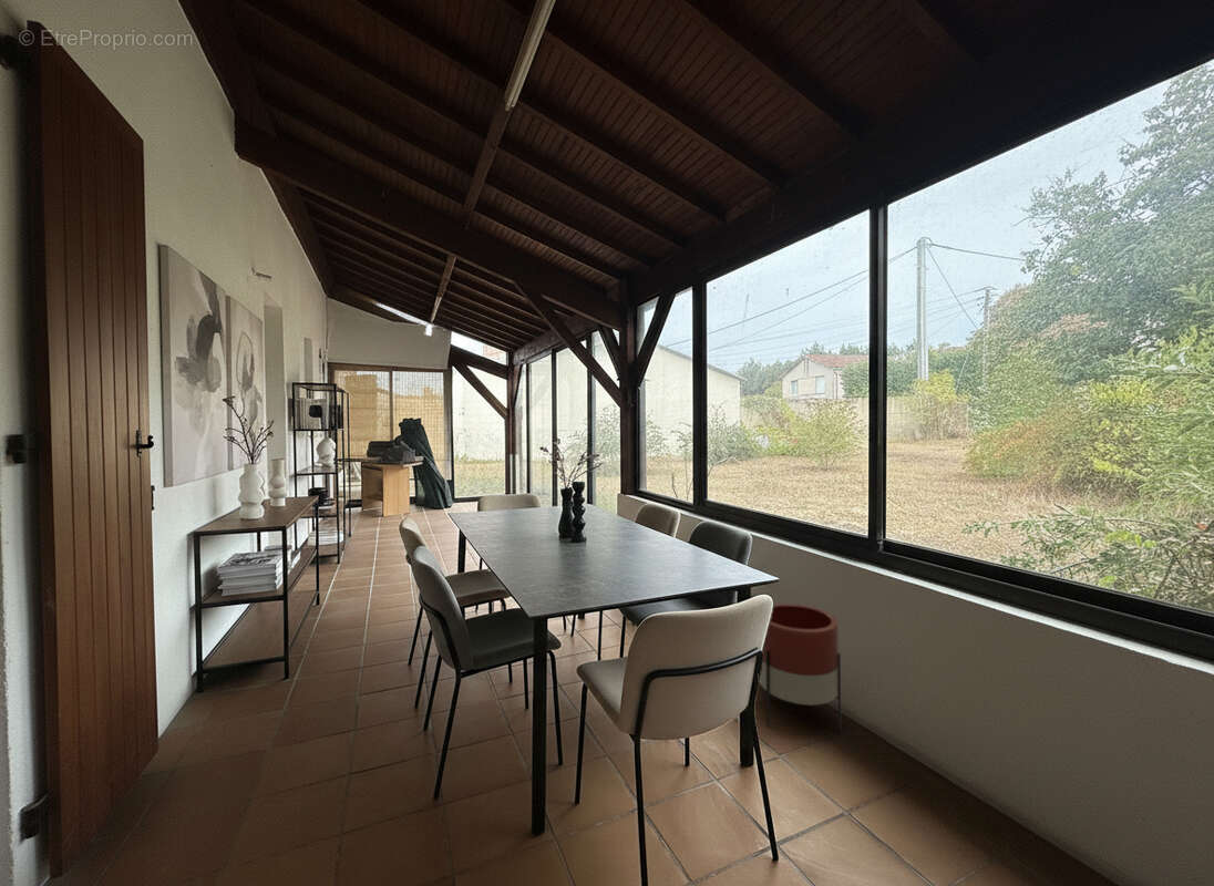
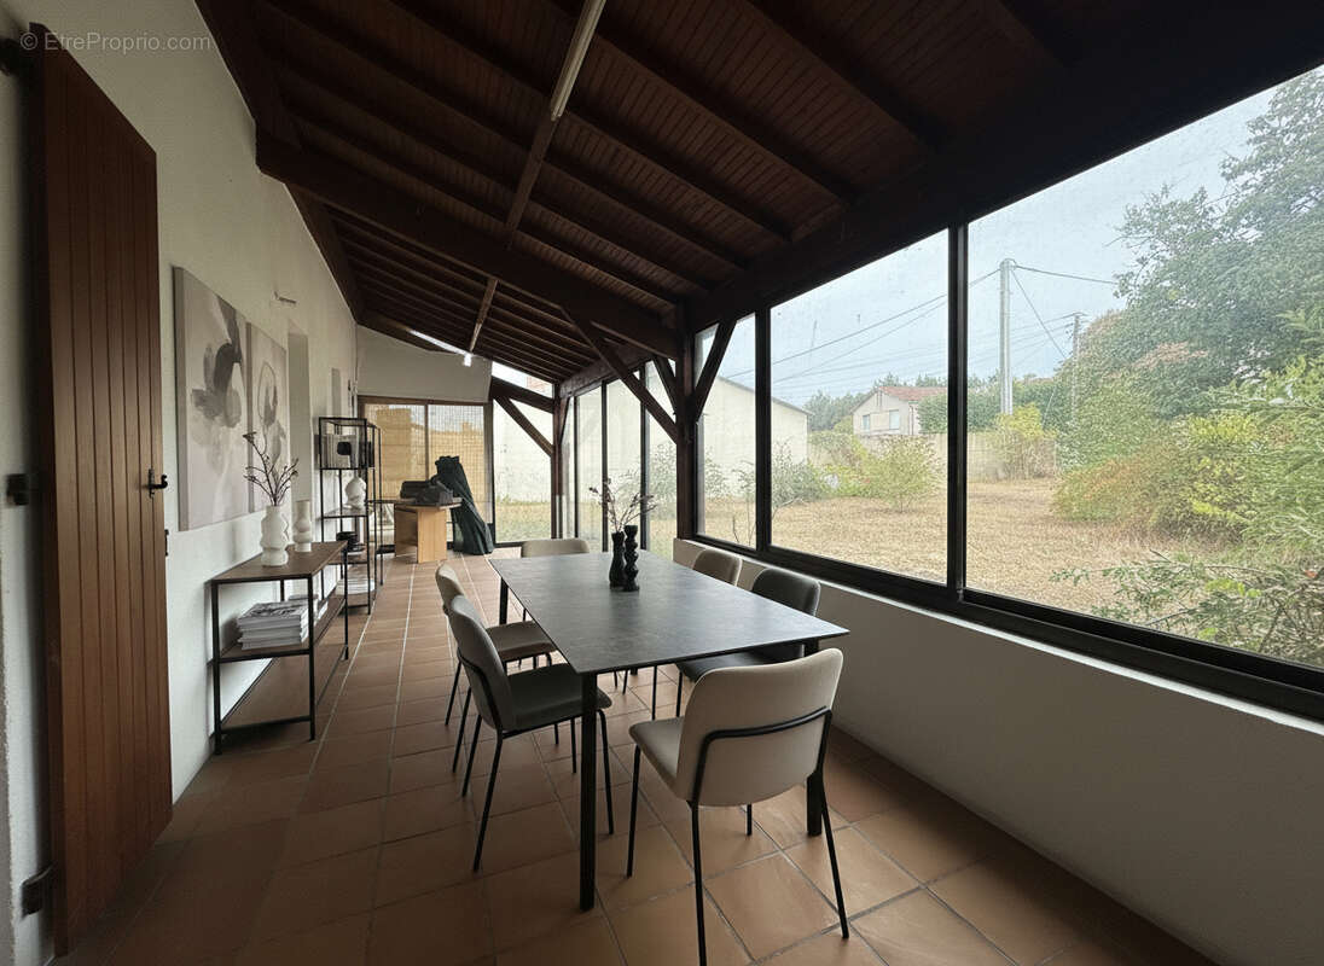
- planter (796, 666)
